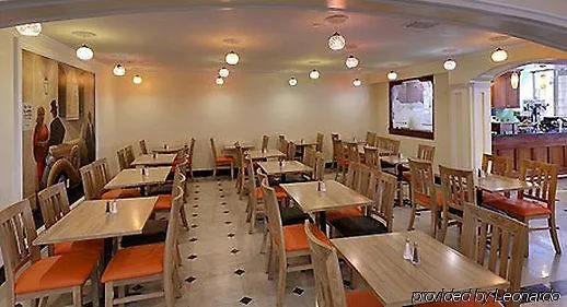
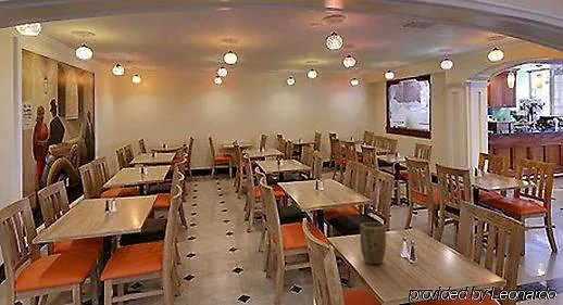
+ plant pot (373, 243)
